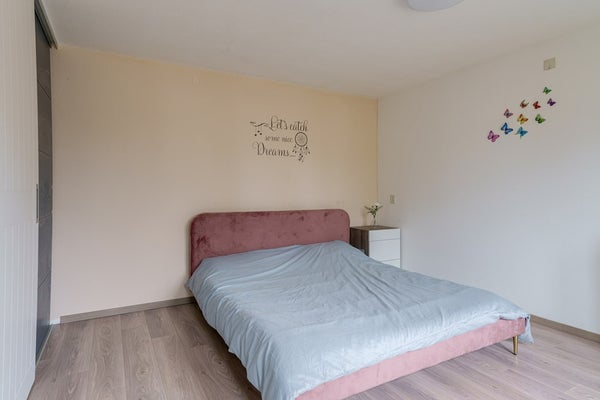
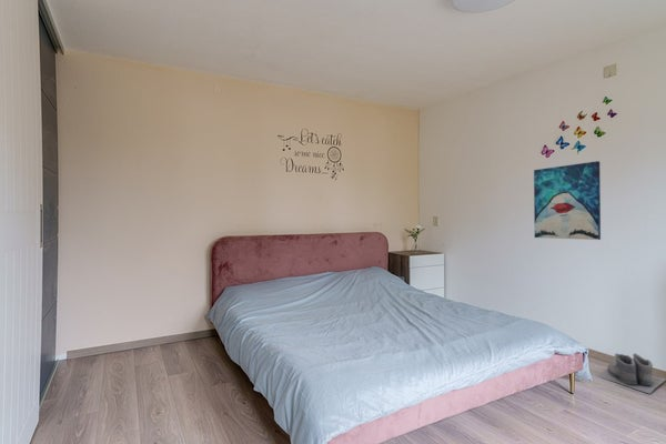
+ wall art (564, 202)
+ boots (630, 365)
